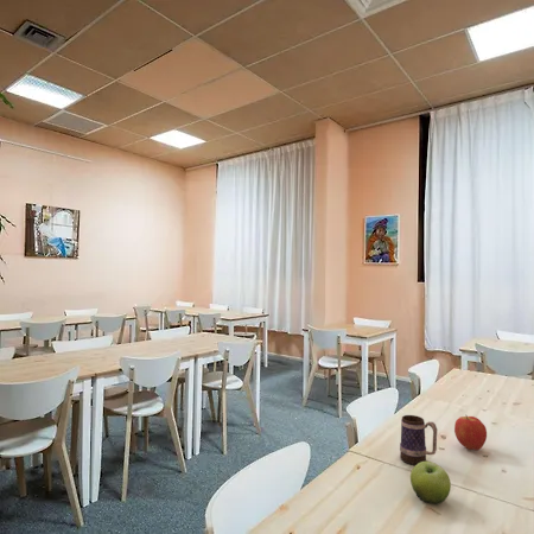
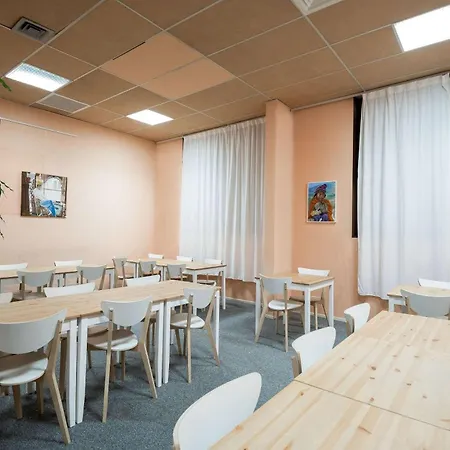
- apple (470, 432)
- mug (418, 440)
- fruit (430, 481)
